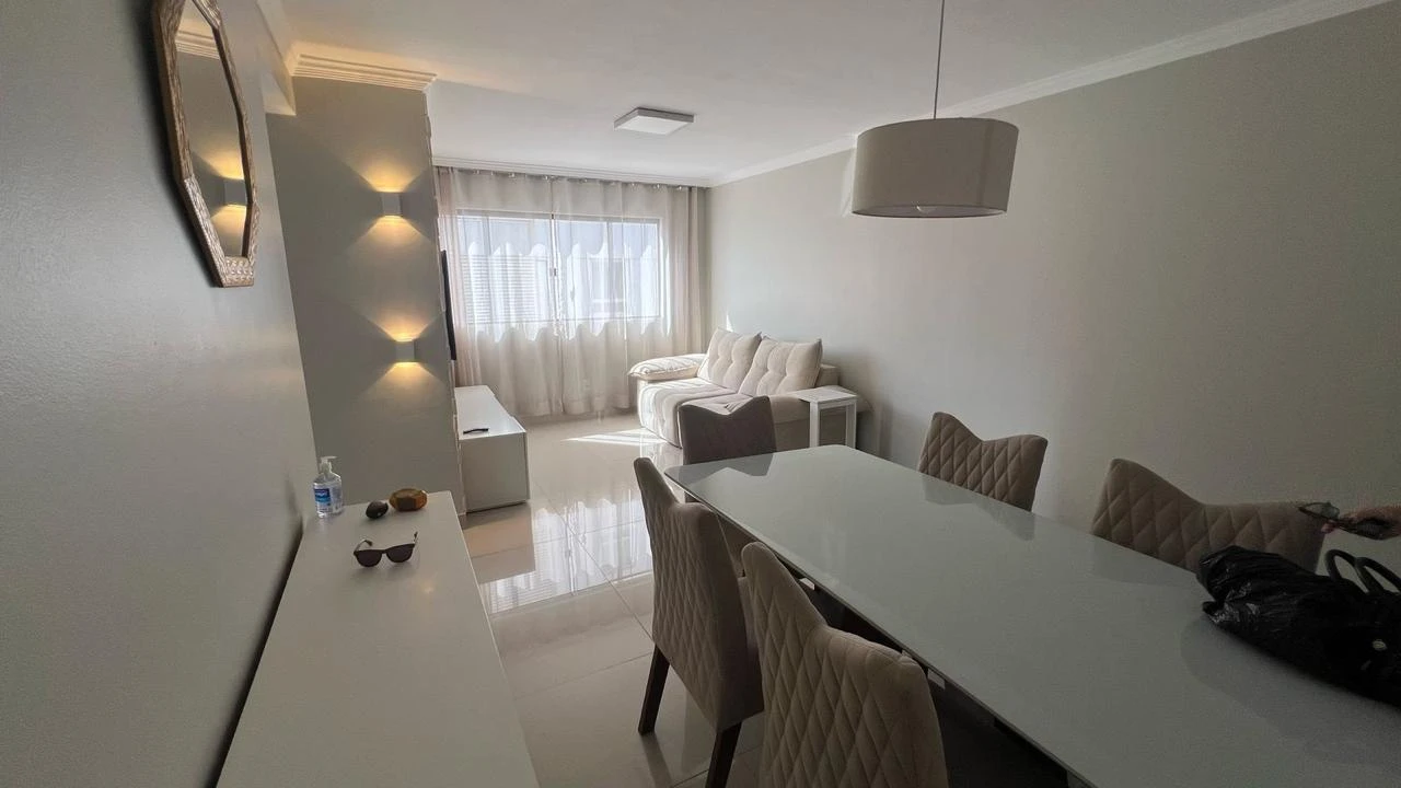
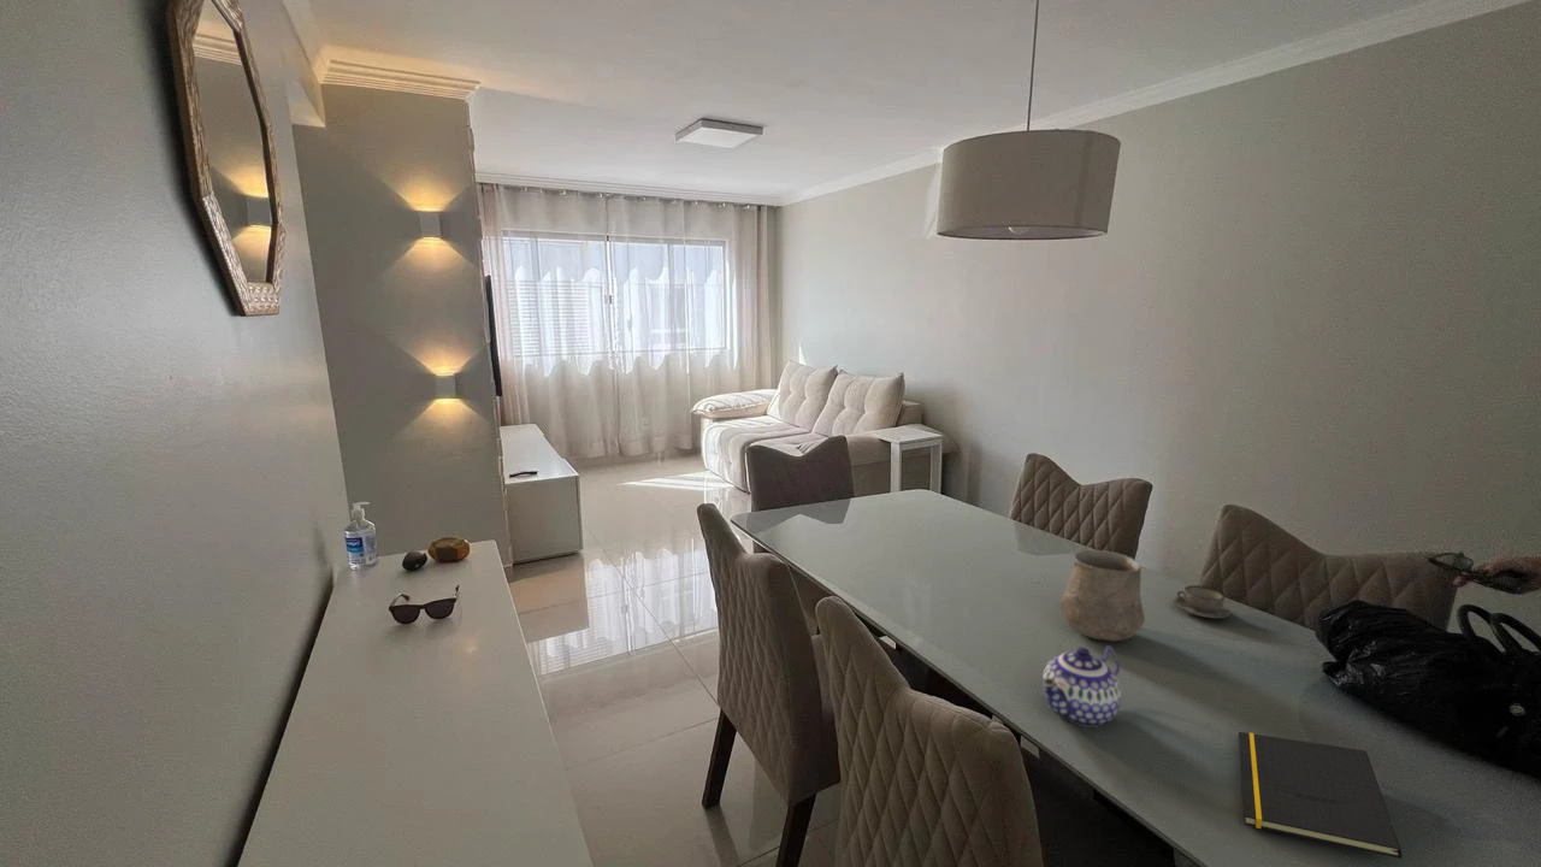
+ teapot (1082, 679)
+ notepad (1307, 785)
+ teacup (1201, 602)
+ ceramic cup (1102, 595)
